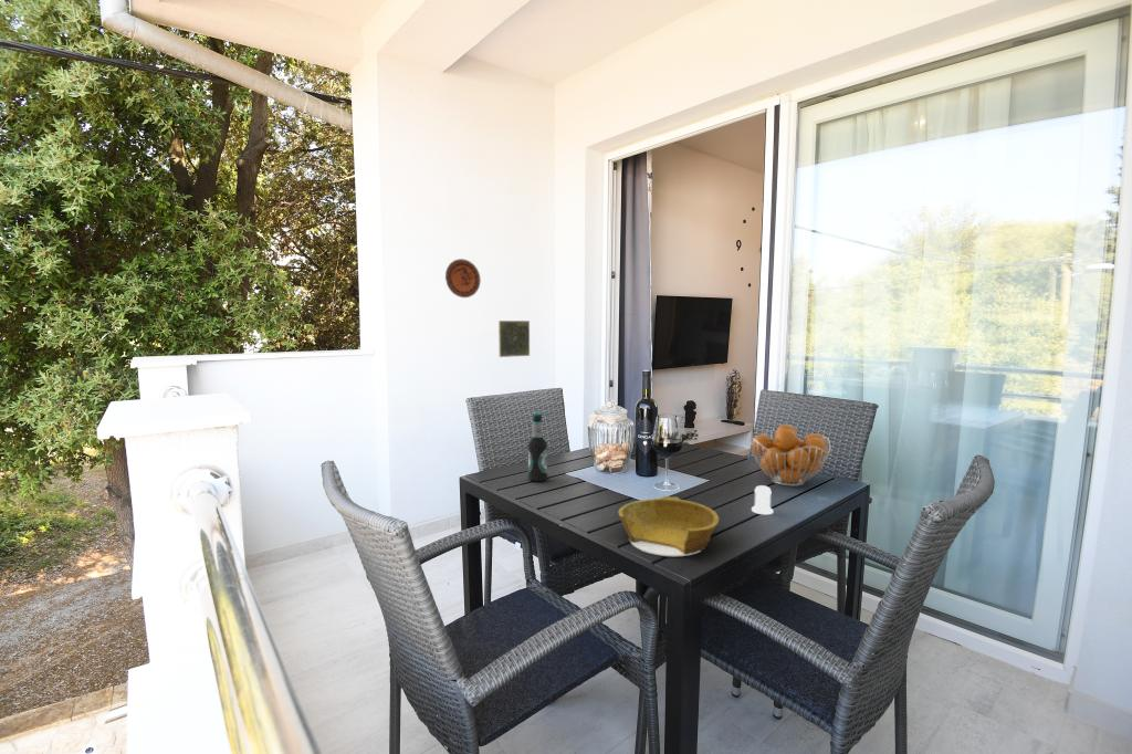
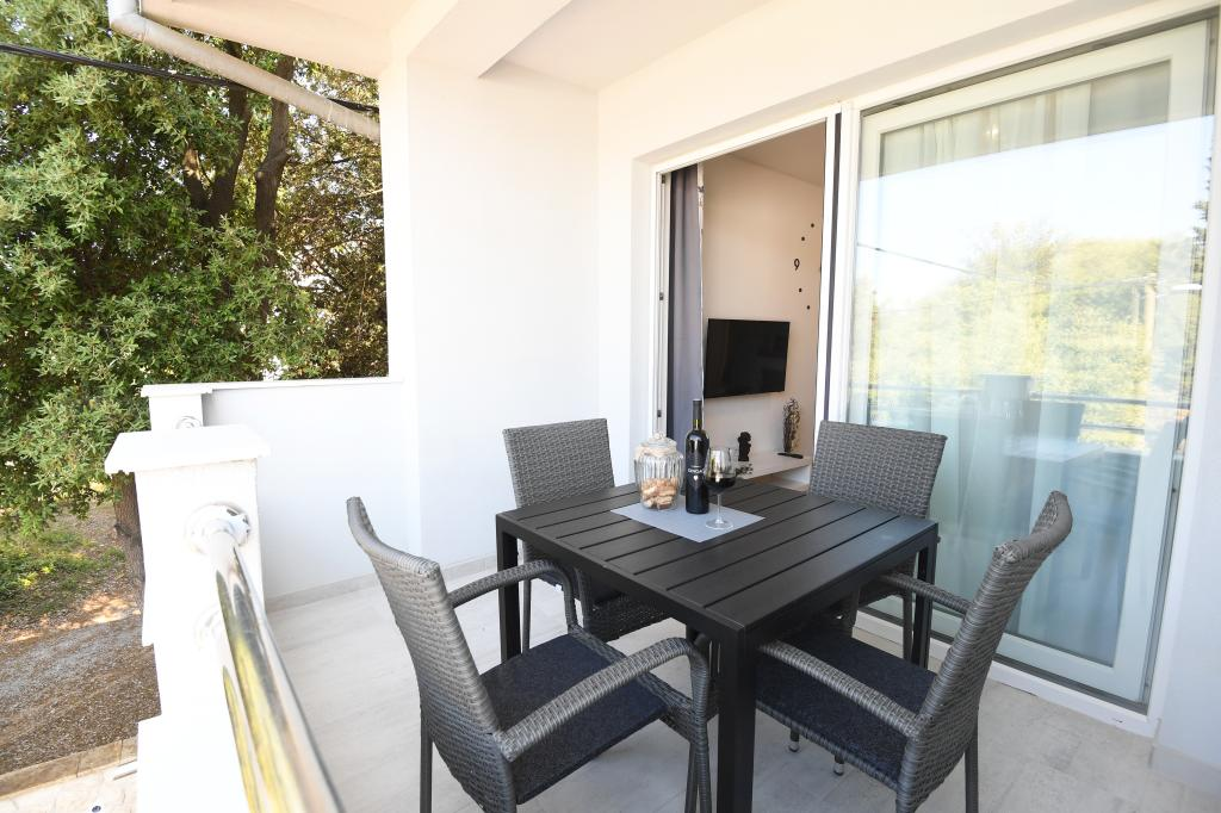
- salt shaker (762, 499)
- bottle (537, 447)
- fruit basket (788, 453)
- decorative plate (462, 277)
- decorative tile (514, 338)
- bowl (665, 525)
